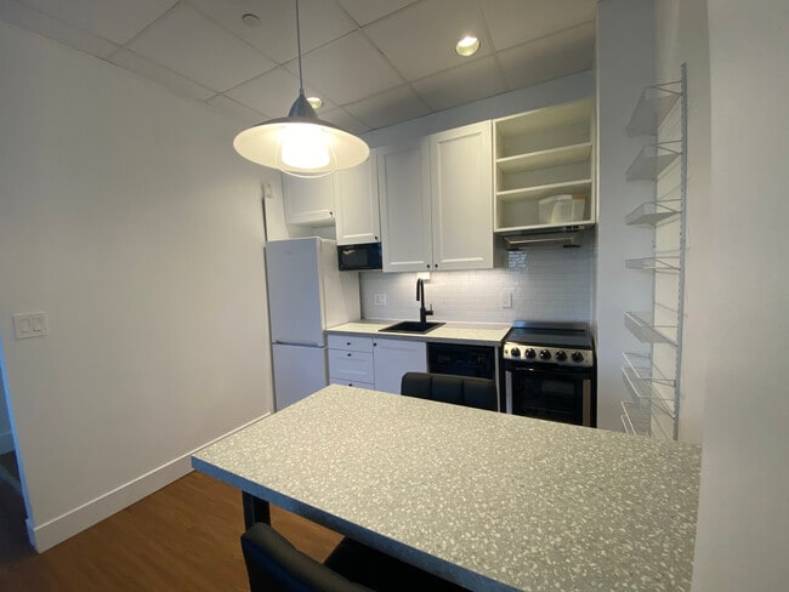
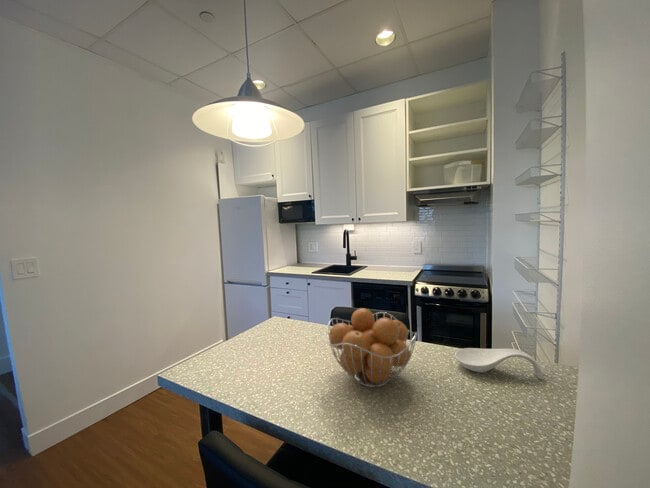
+ fruit basket (370, 345)
+ spoon rest (495, 359)
